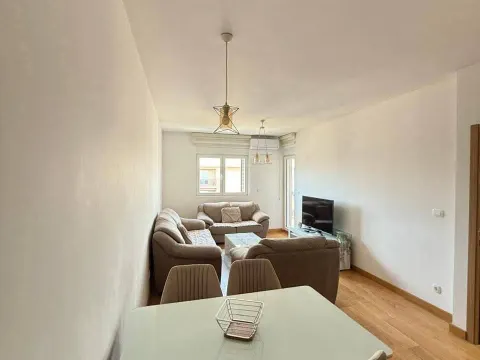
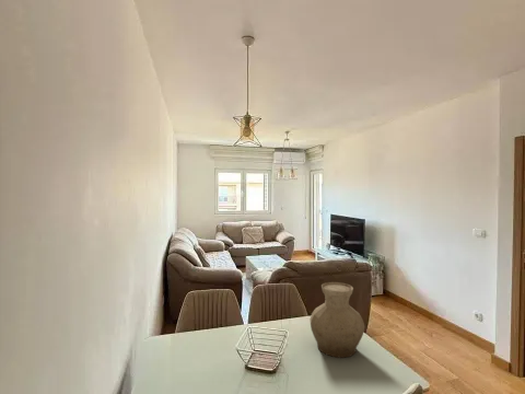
+ vase (336, 316)
